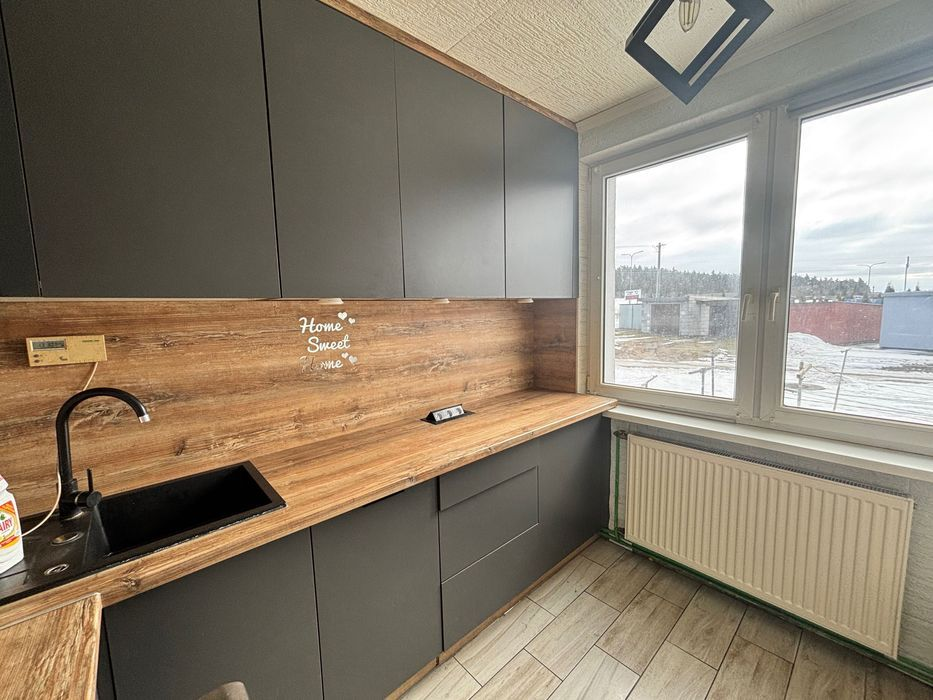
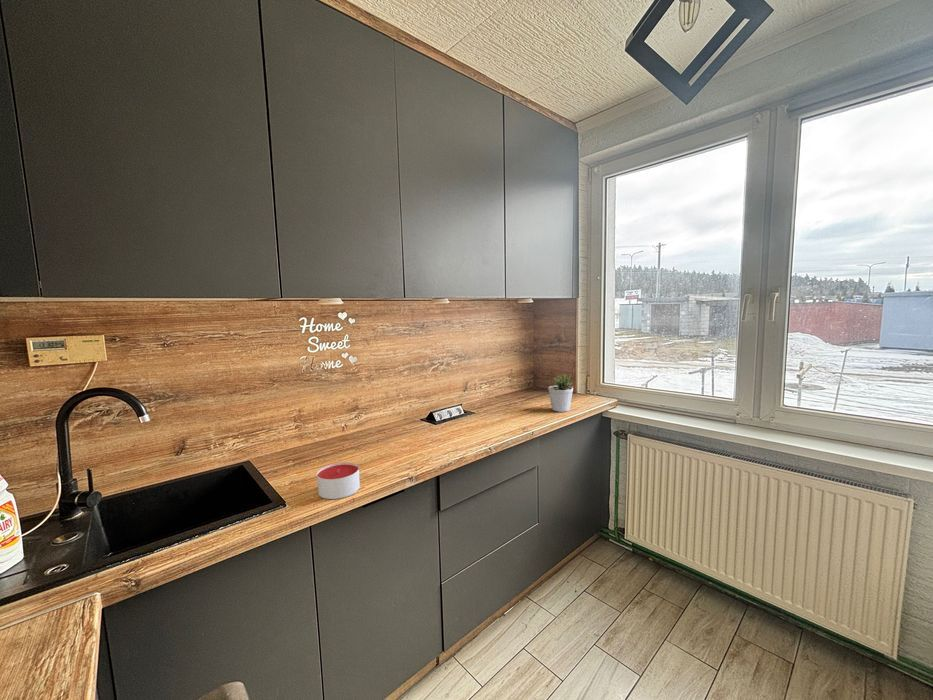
+ candle (338, 479)
+ potted plant (560, 391)
